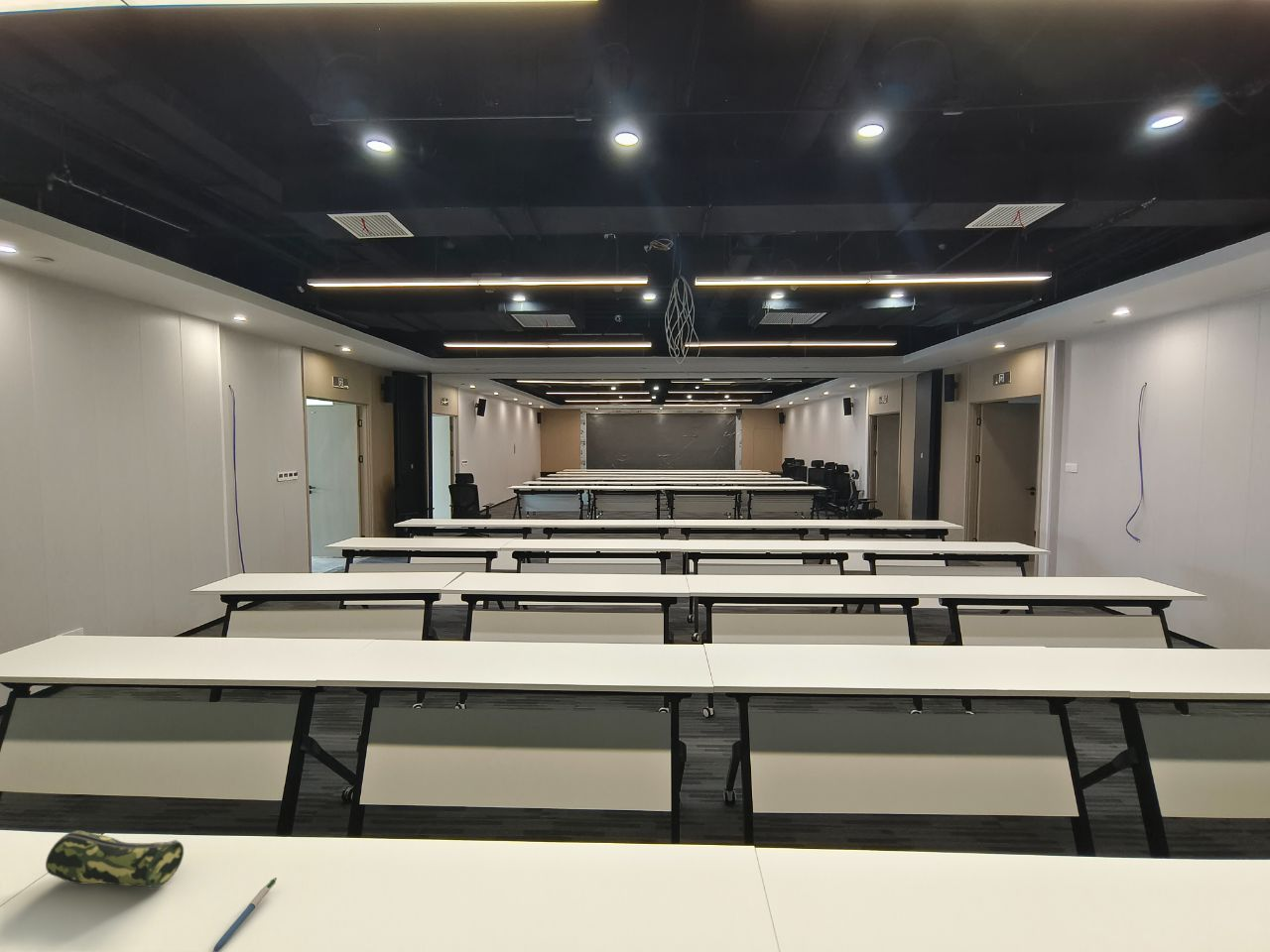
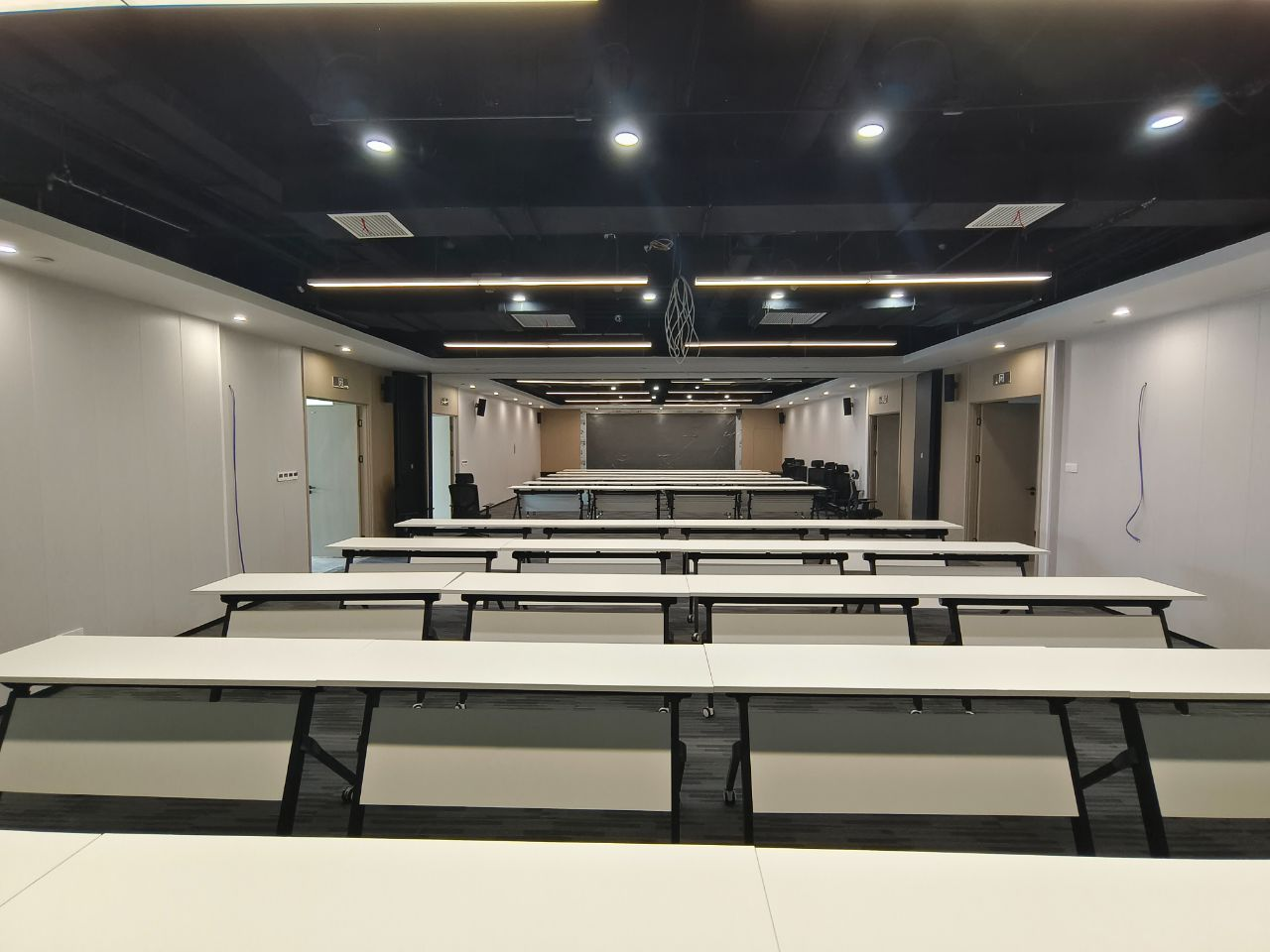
- pen (245, 912)
- pencil case (118, 859)
